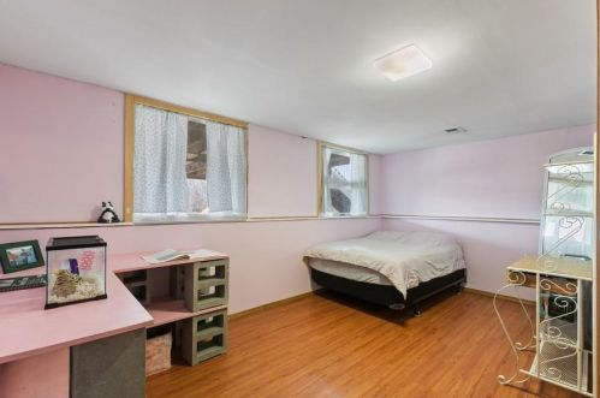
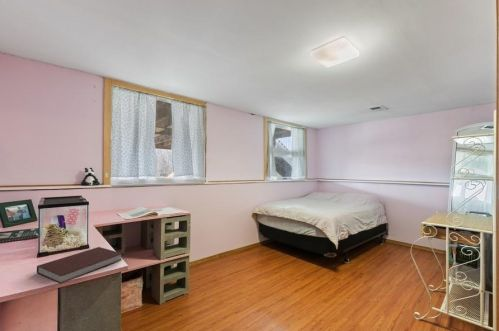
+ notebook (82, 262)
